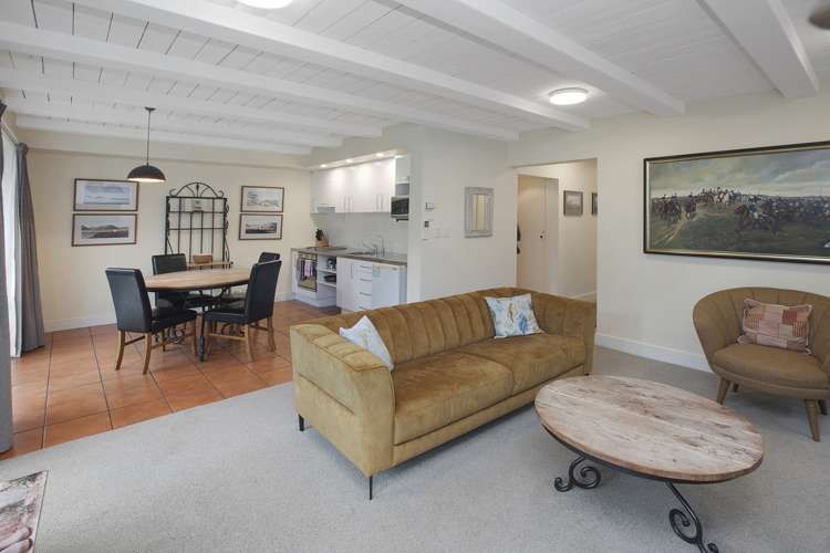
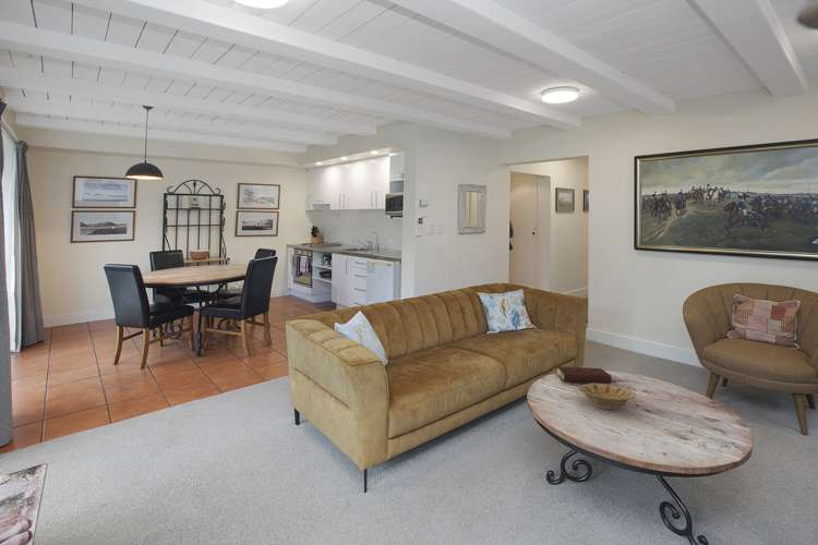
+ bowl (605, 398)
+ book (587, 375)
